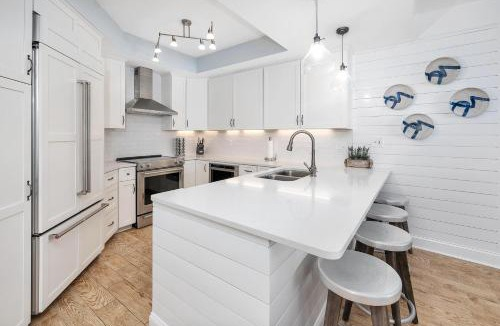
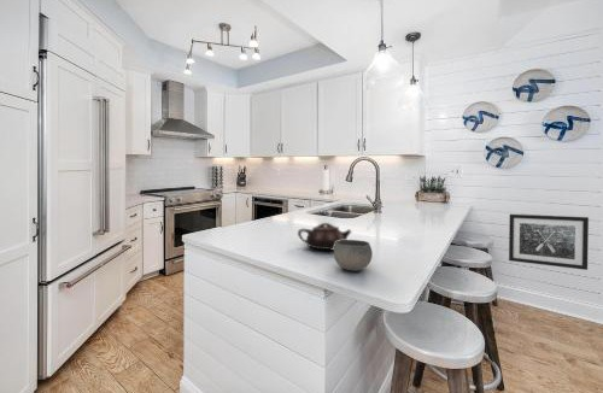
+ wall art (545, 240)
+ teapot (324, 235)
+ bowl (352, 256)
